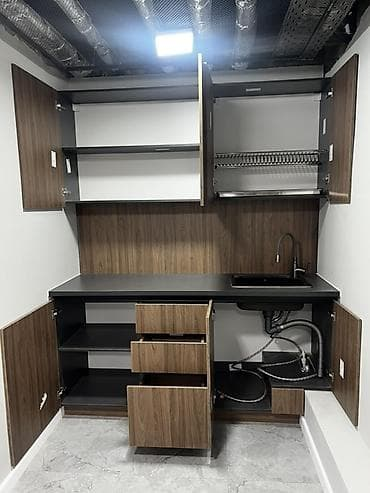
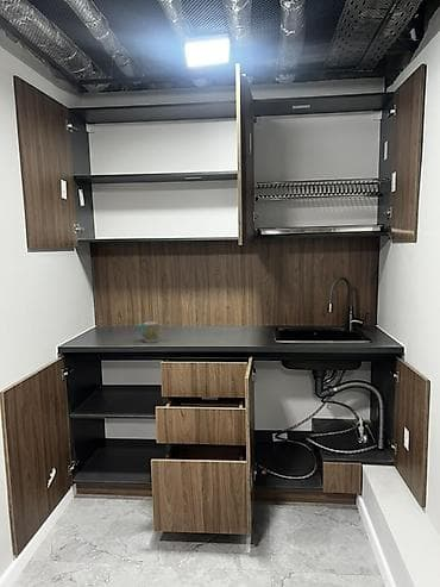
+ mug (147, 332)
